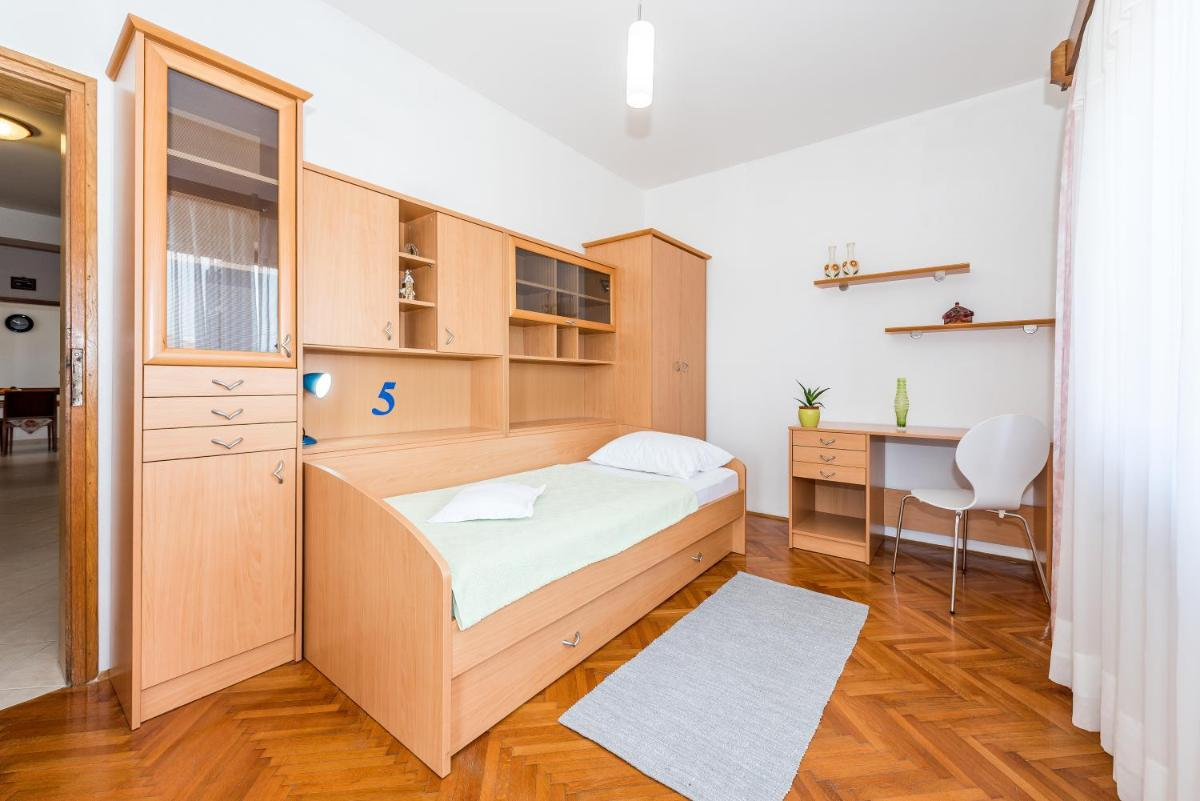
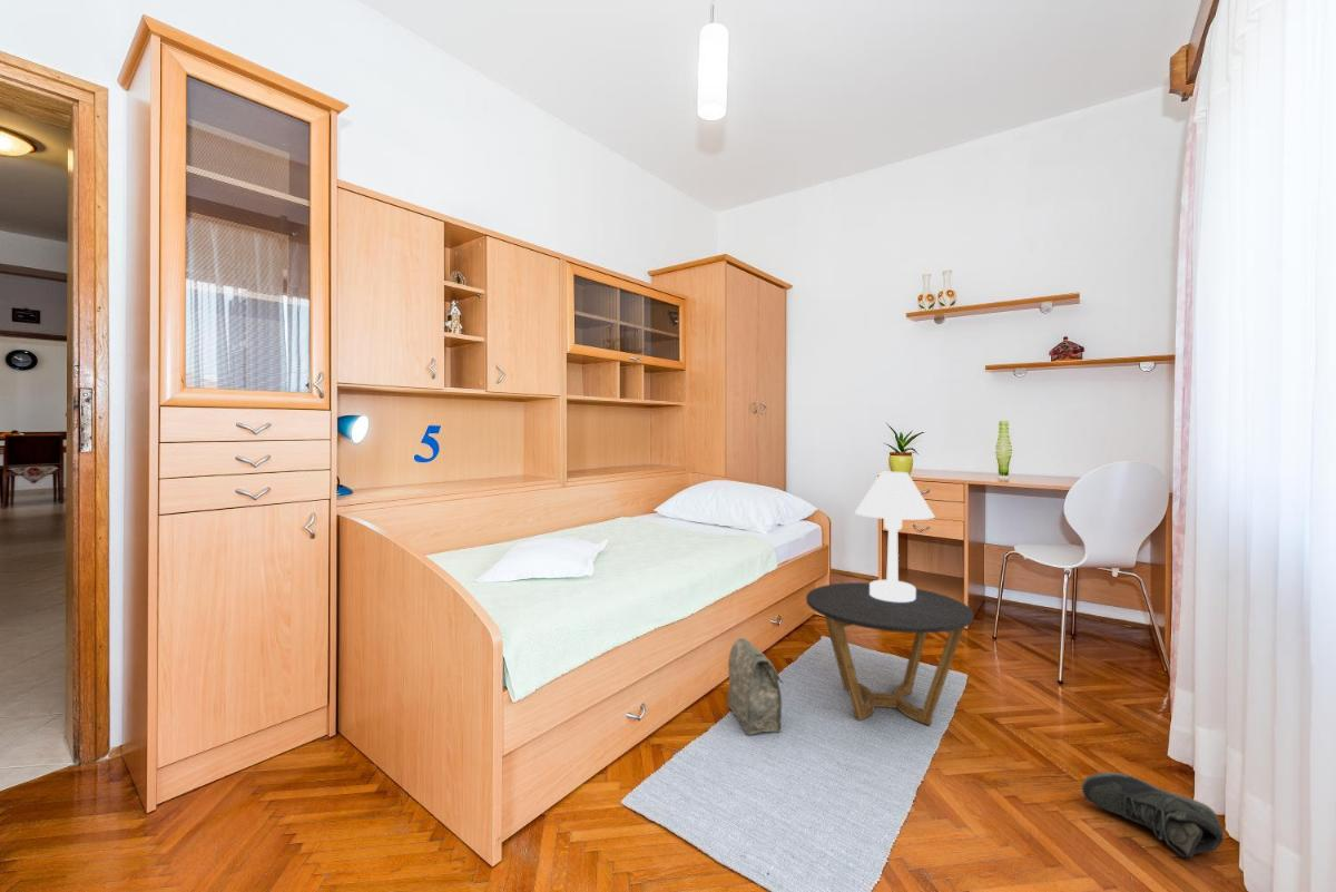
+ sneaker (1150, 813)
+ side table (887, 630)
+ bag (754, 682)
+ lamp (893, 533)
